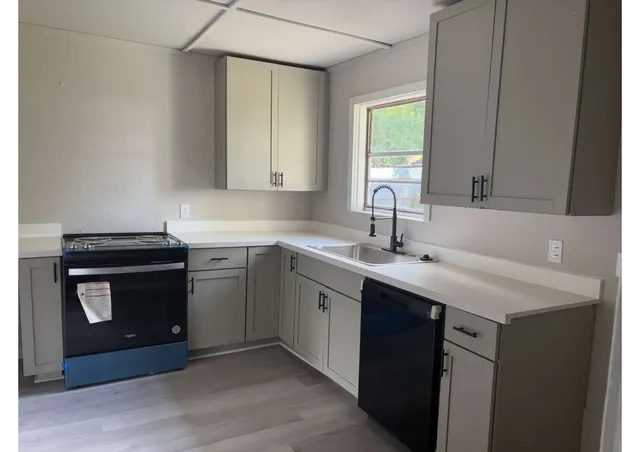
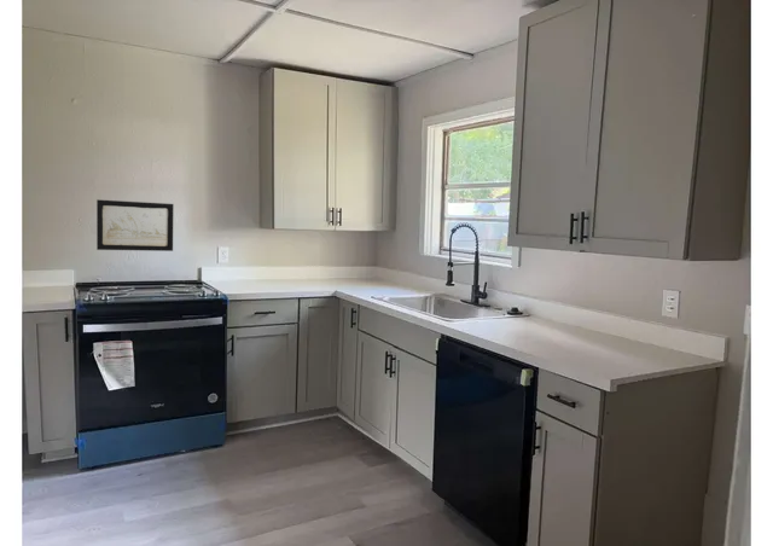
+ wall art (135, 226)
